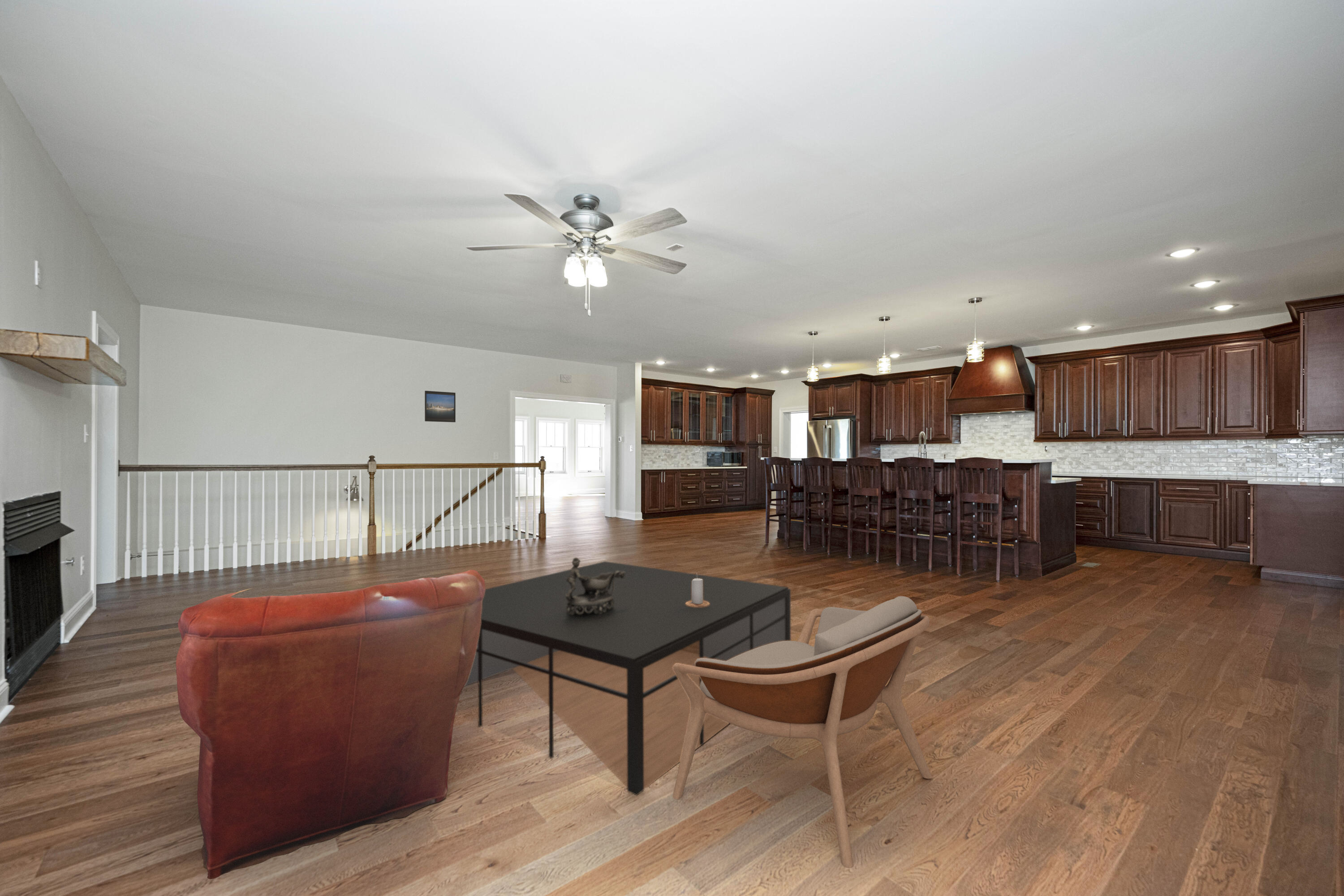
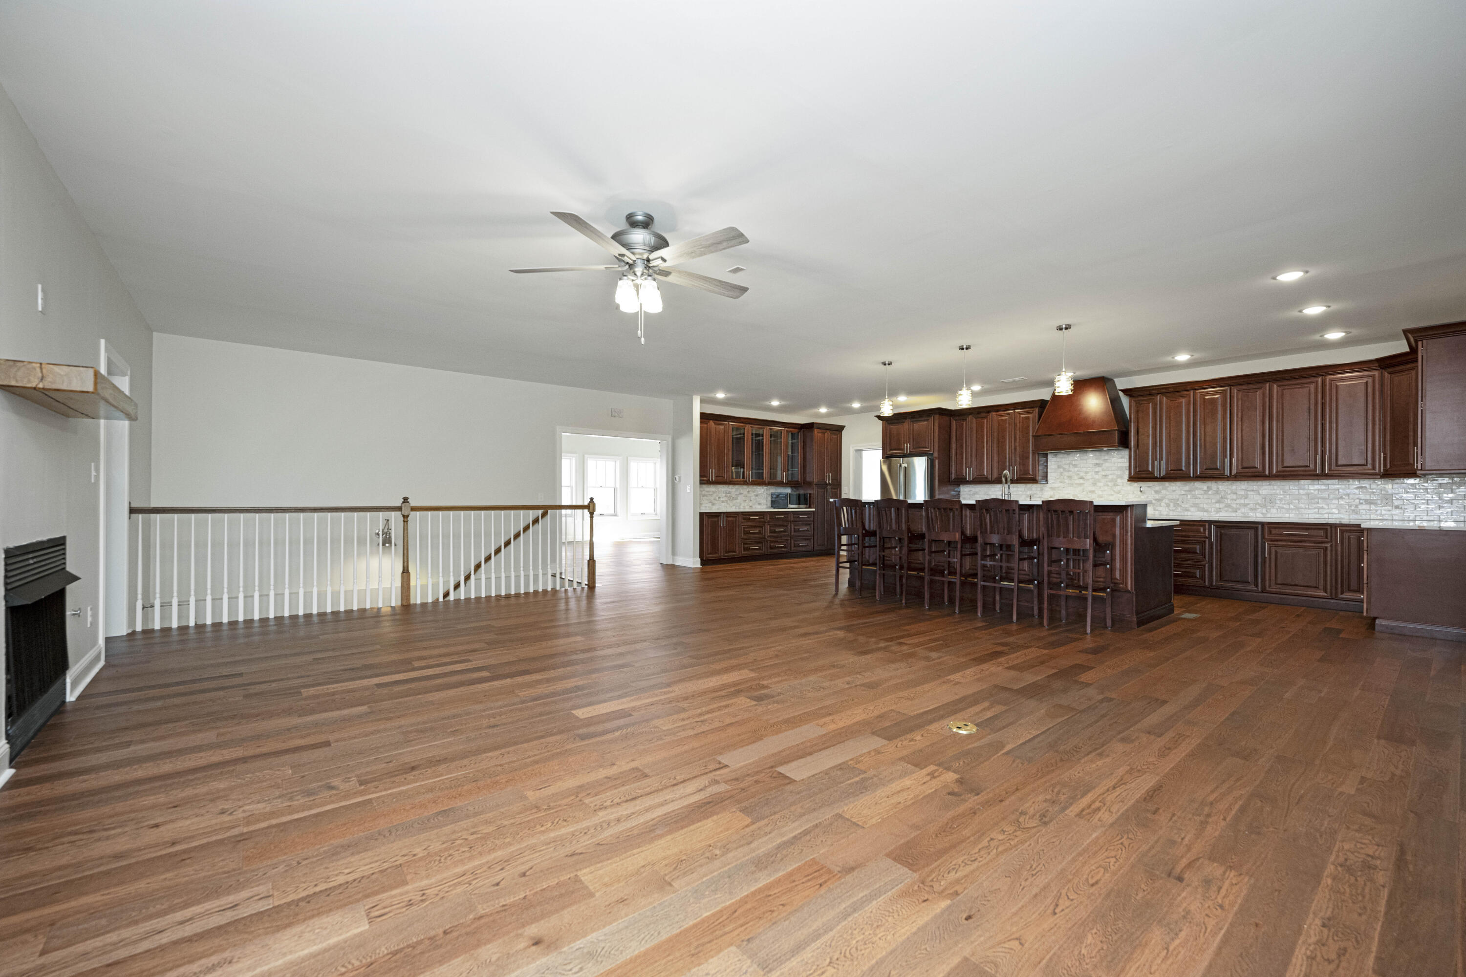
- armchair (339, 676)
- decorative bowl (594, 581)
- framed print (440, 406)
- candle (697, 586)
- coffee table (616, 642)
- armchair (819, 685)
